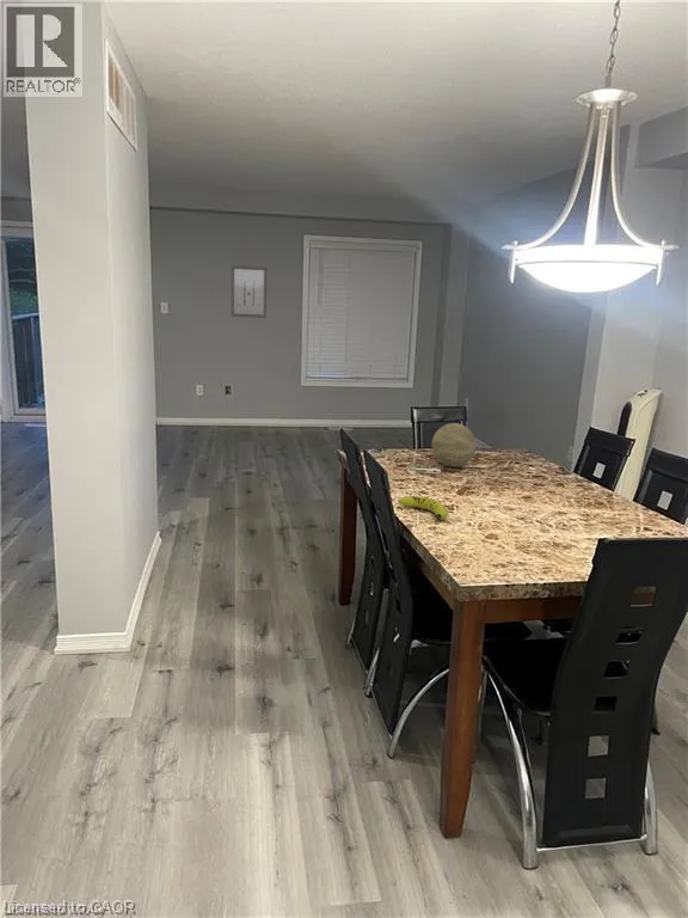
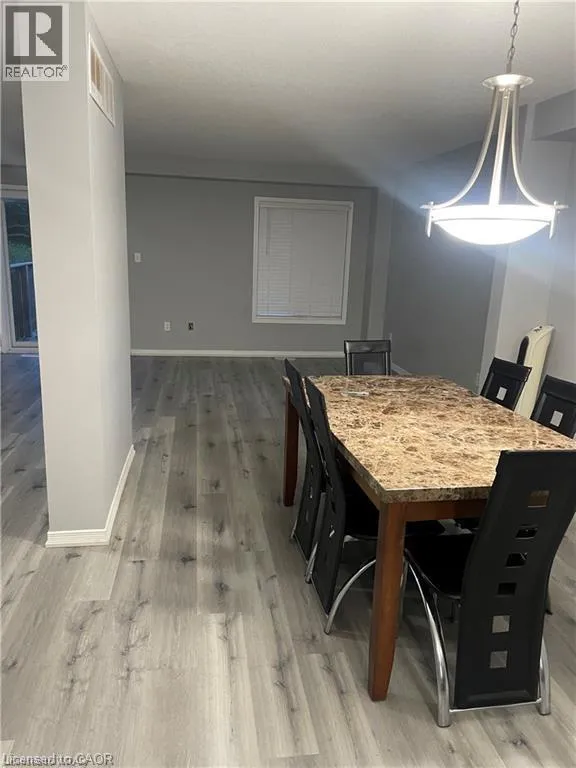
- fruit (422, 507)
- decorative ball (453, 445)
- wall art (248, 292)
